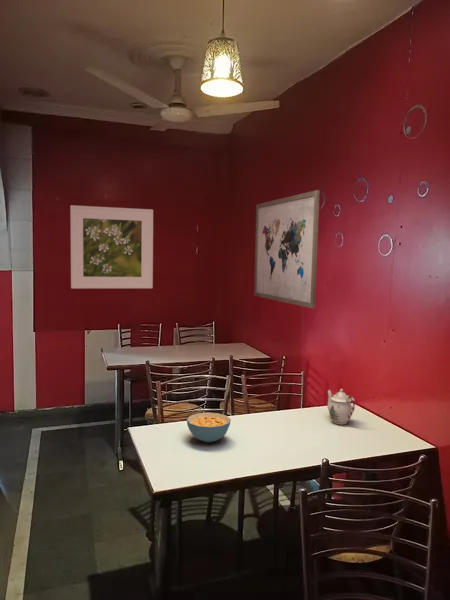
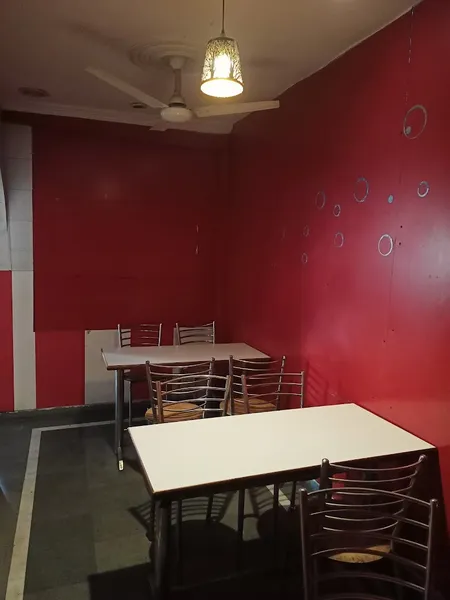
- wall art (282, 250)
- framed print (112, 248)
- teapot (340, 405)
- cereal bowl (208, 429)
